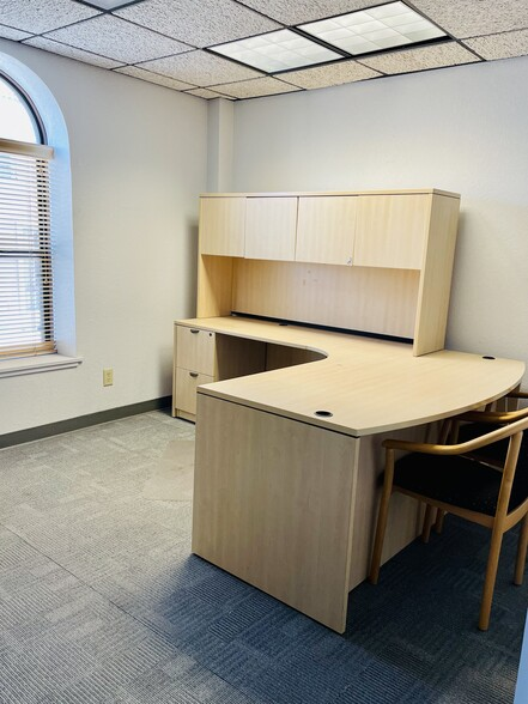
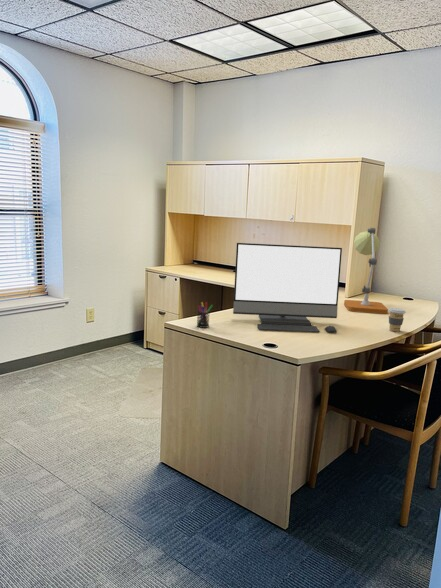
+ monitor (289, 285)
+ pen holder (205, 313)
+ coffee cup (395, 319)
+ desk lamp (369, 266)
